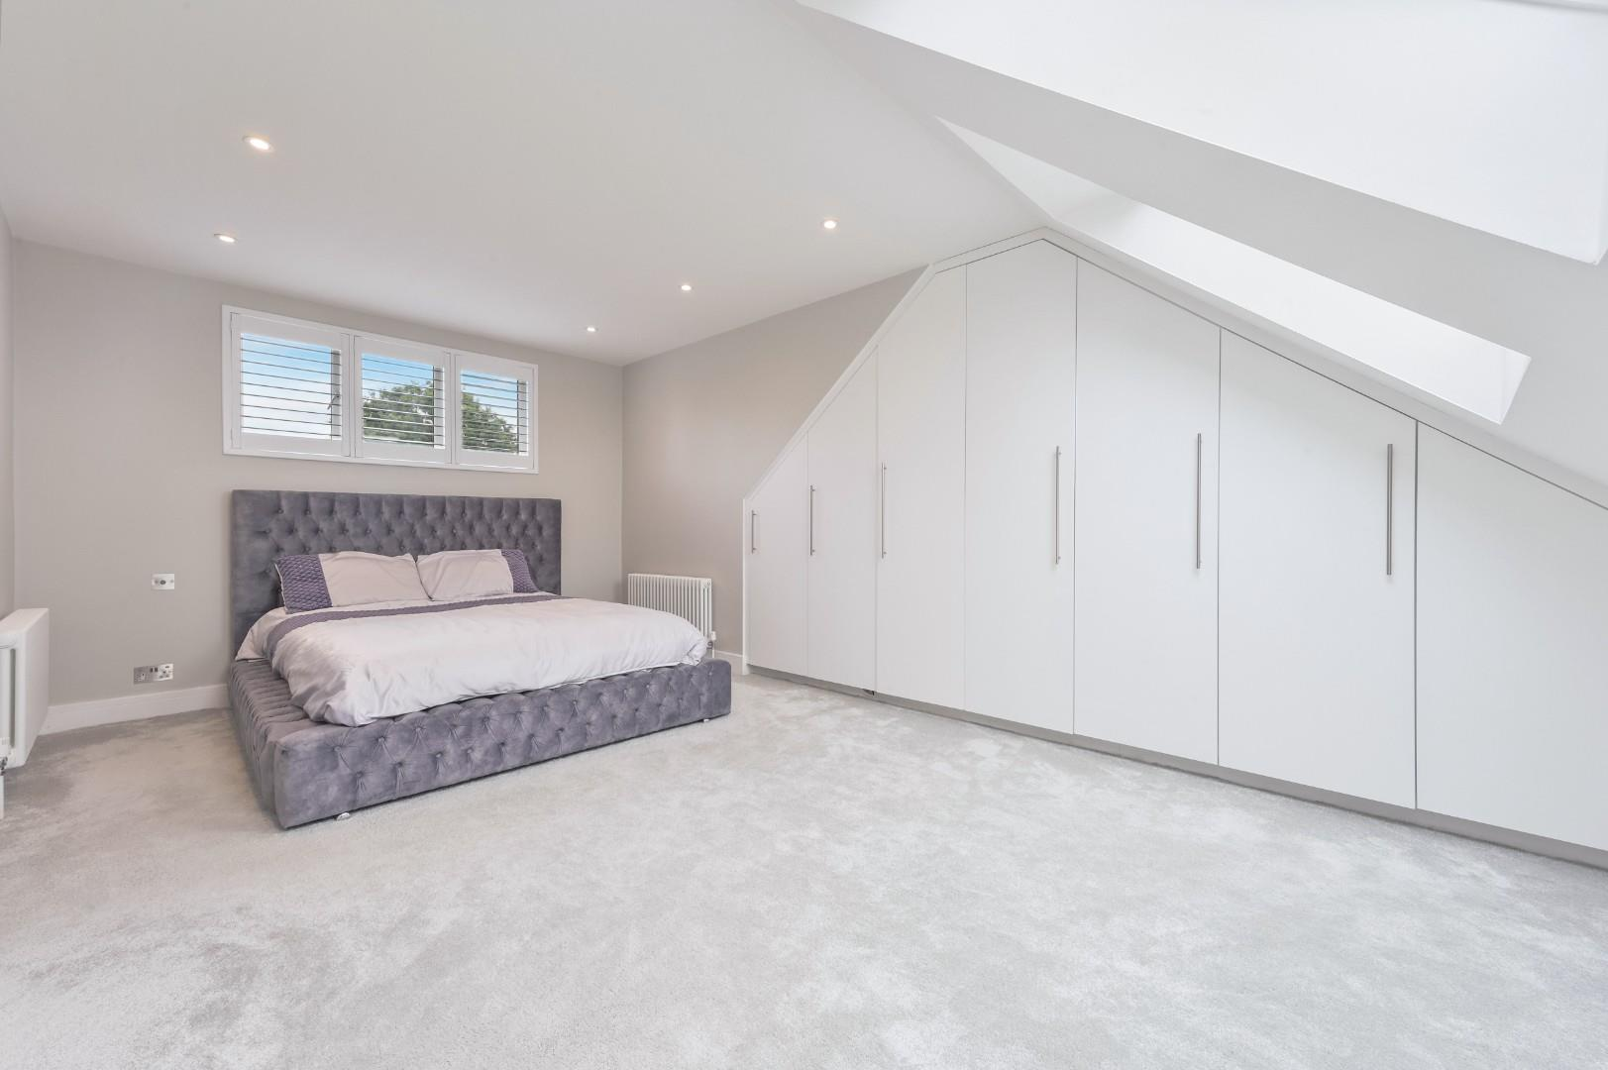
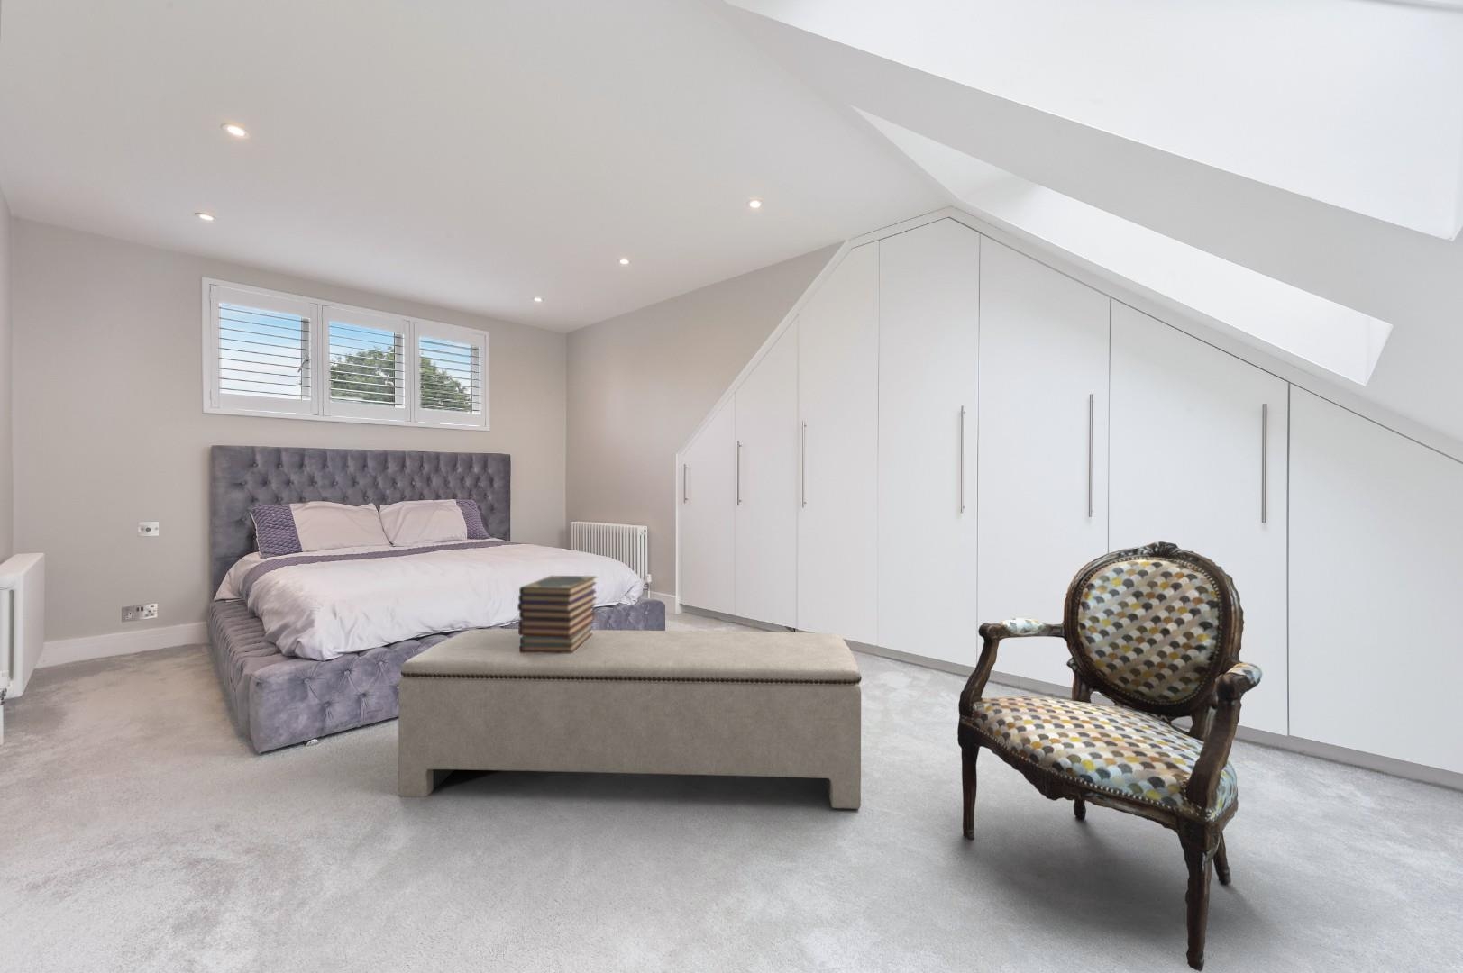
+ bench (639, 706)
+ book stack (559, 611)
+ armchair (1102, 705)
